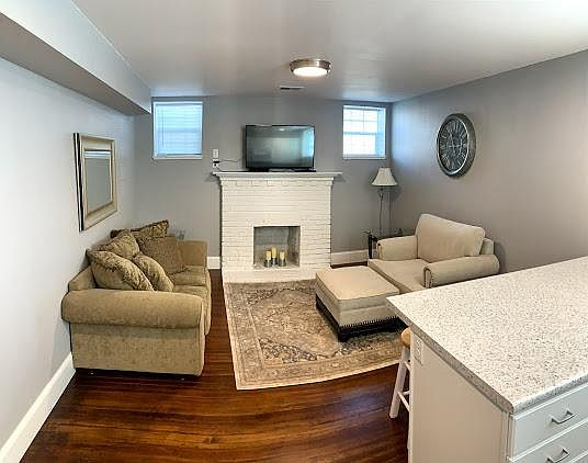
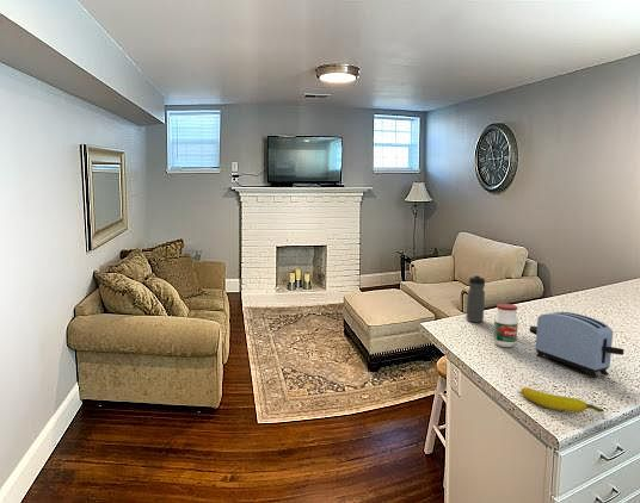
+ water bottle (475, 297)
+ jar (505, 324)
+ banana (559, 399)
+ toaster (572, 340)
